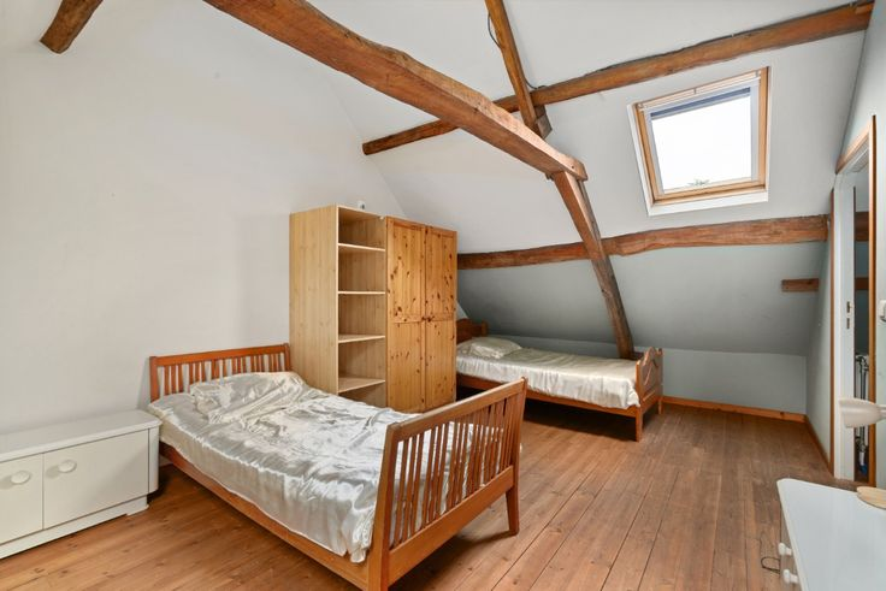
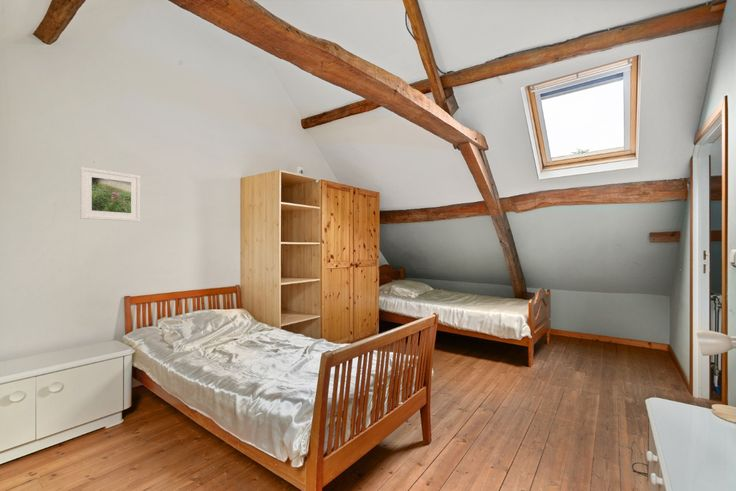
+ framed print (111, 195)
